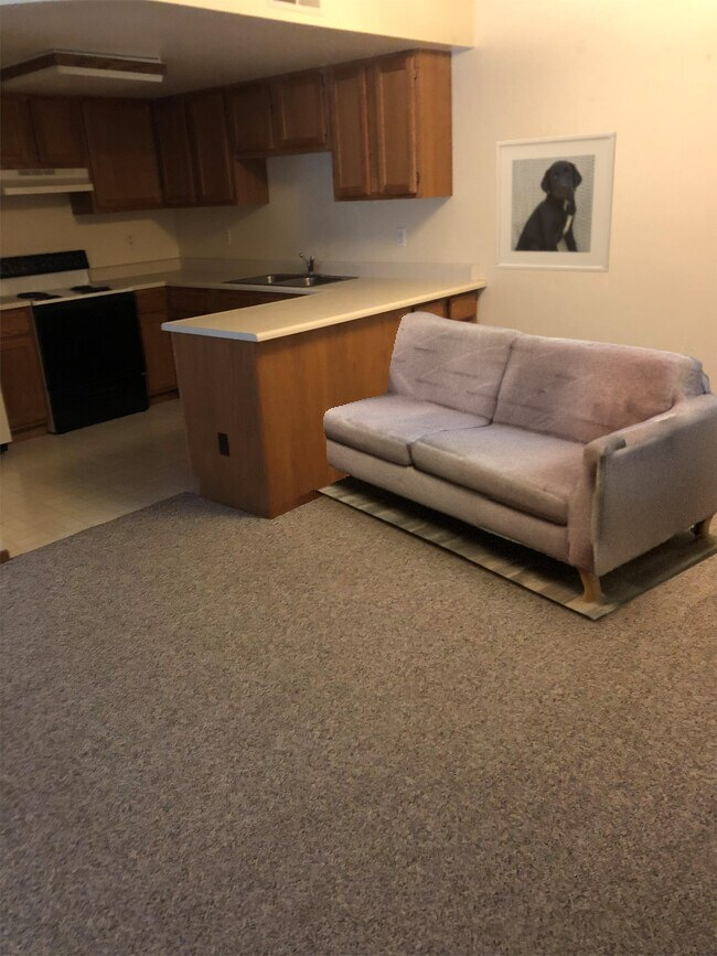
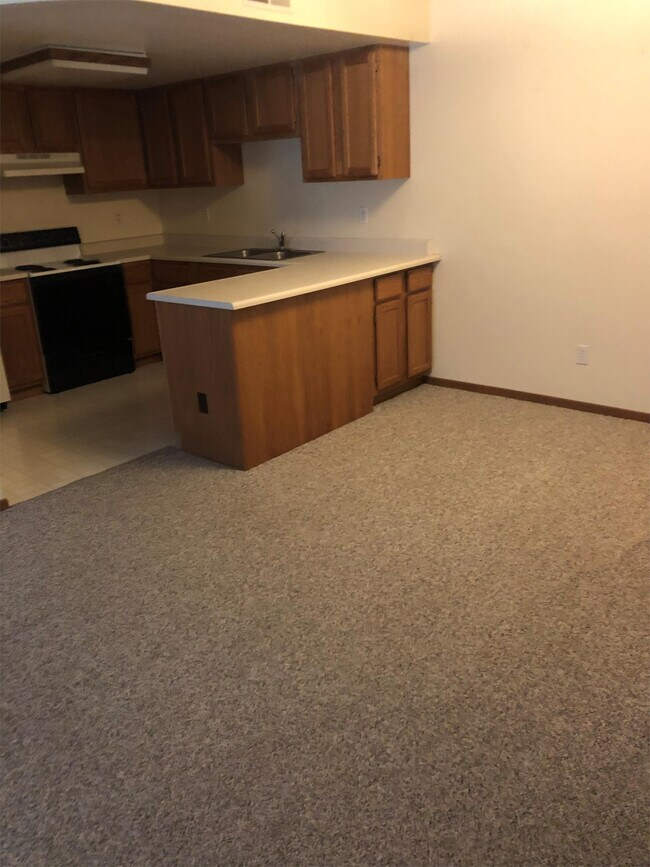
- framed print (550, 205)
- sofa (477, 423)
